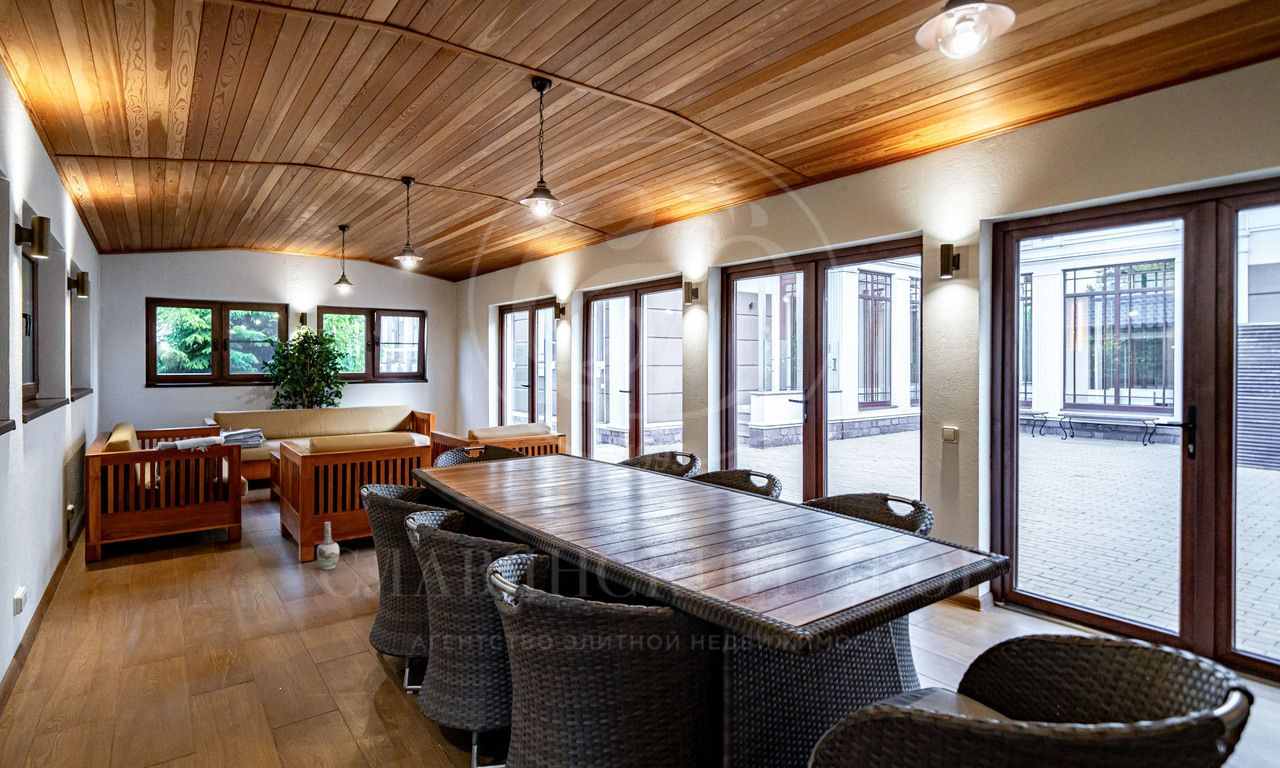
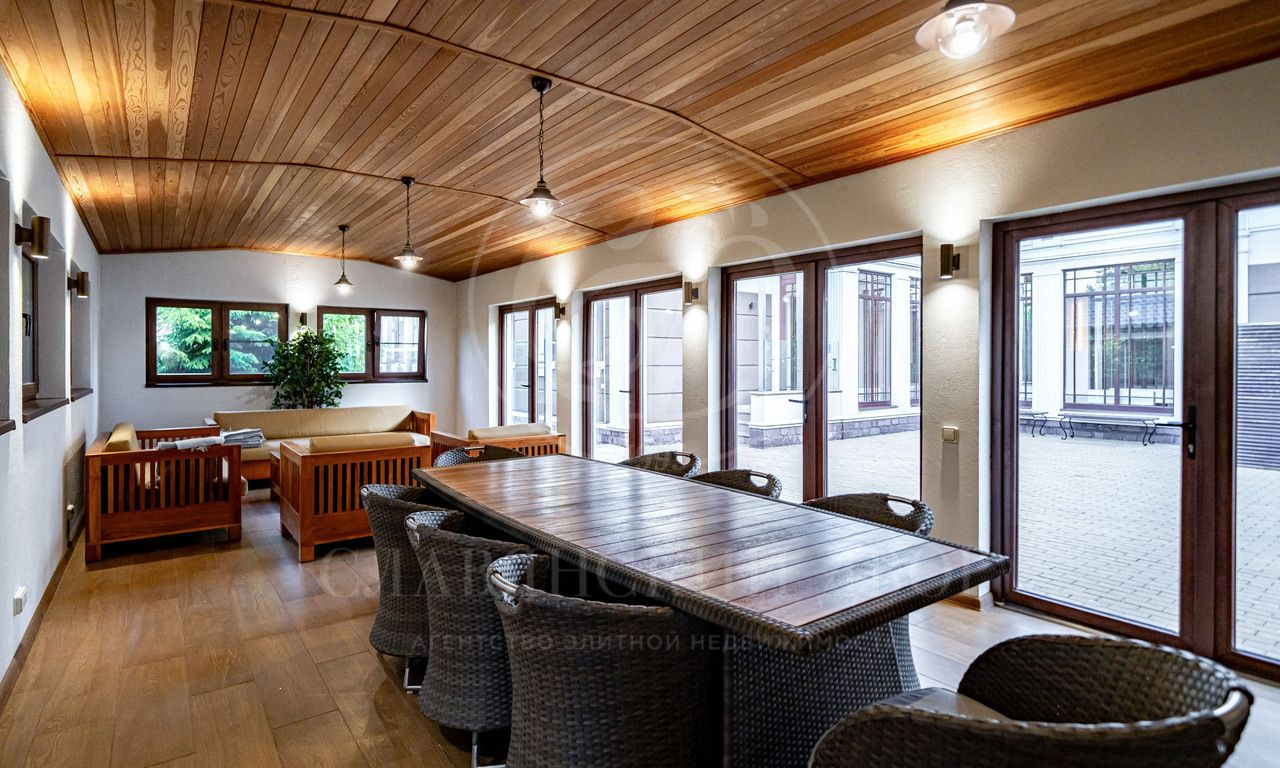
- vase (328, 545)
